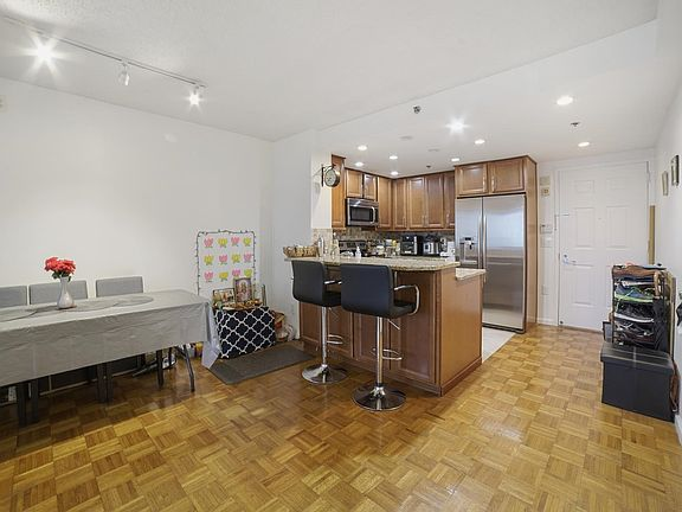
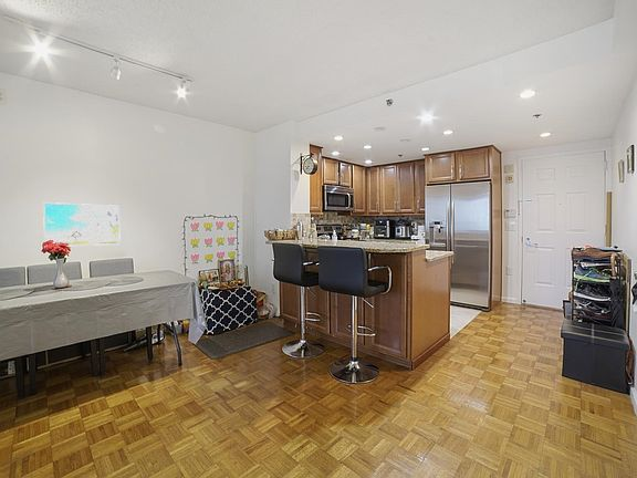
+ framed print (84, 225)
